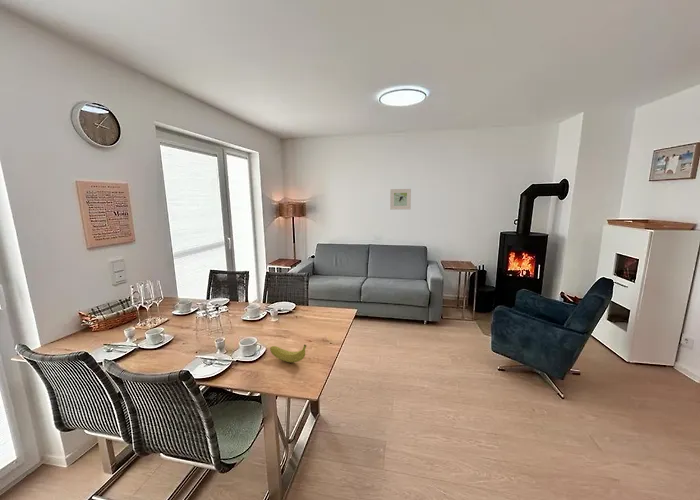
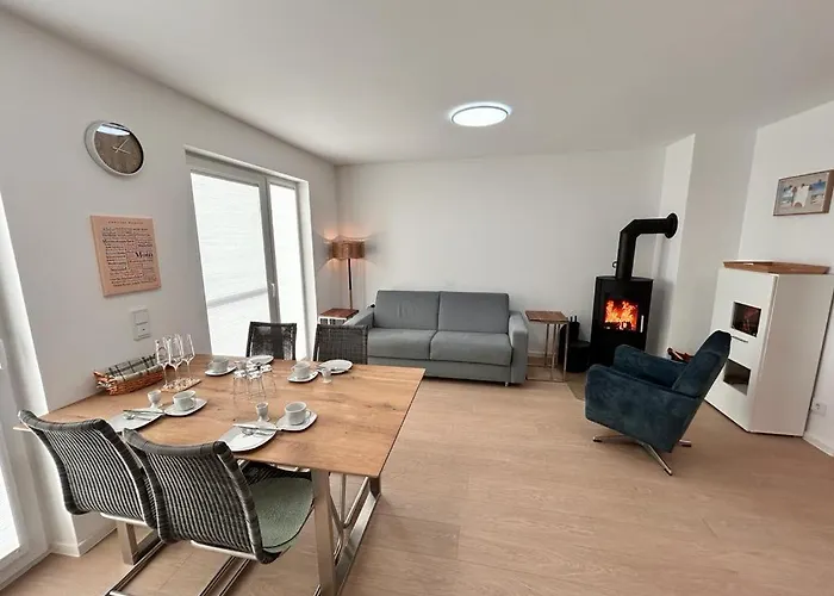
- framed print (400, 199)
- fruit (288, 351)
